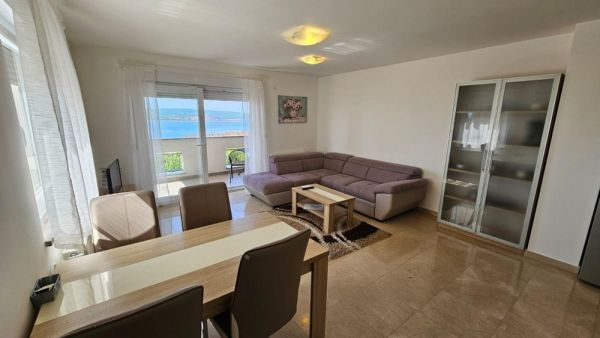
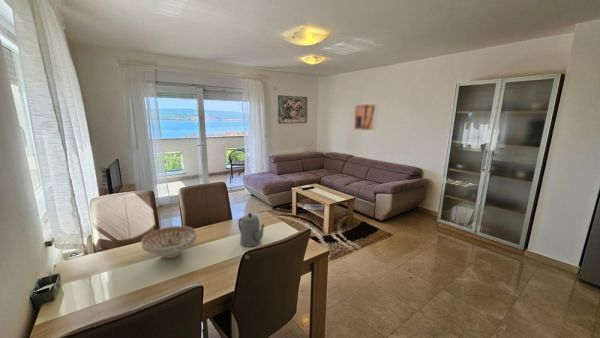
+ teapot (251, 228)
+ wall art (364, 117)
+ decorative bowl (170, 244)
